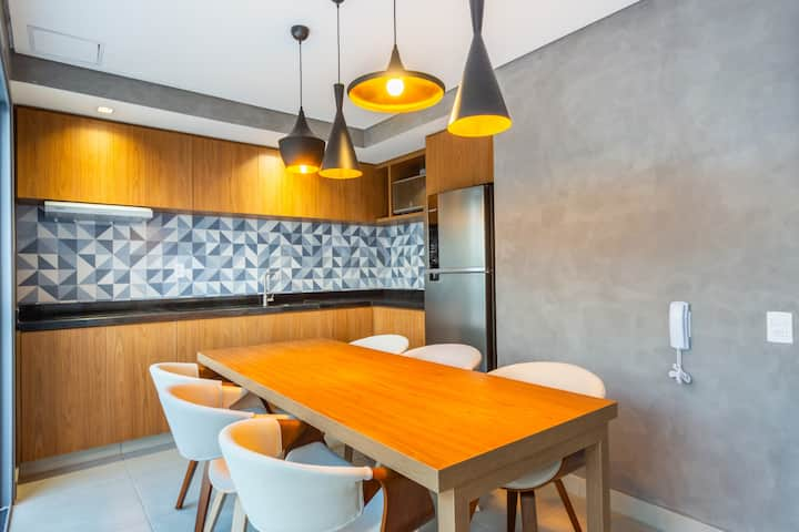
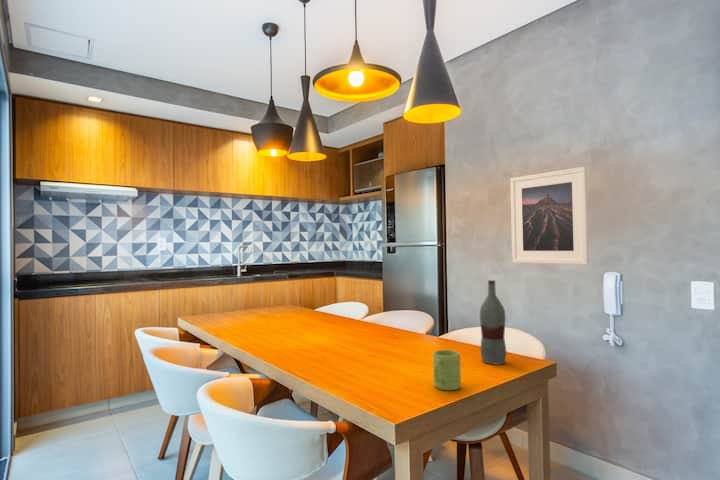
+ mug (444, 371)
+ bottle (492, 320)
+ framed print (546, 218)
